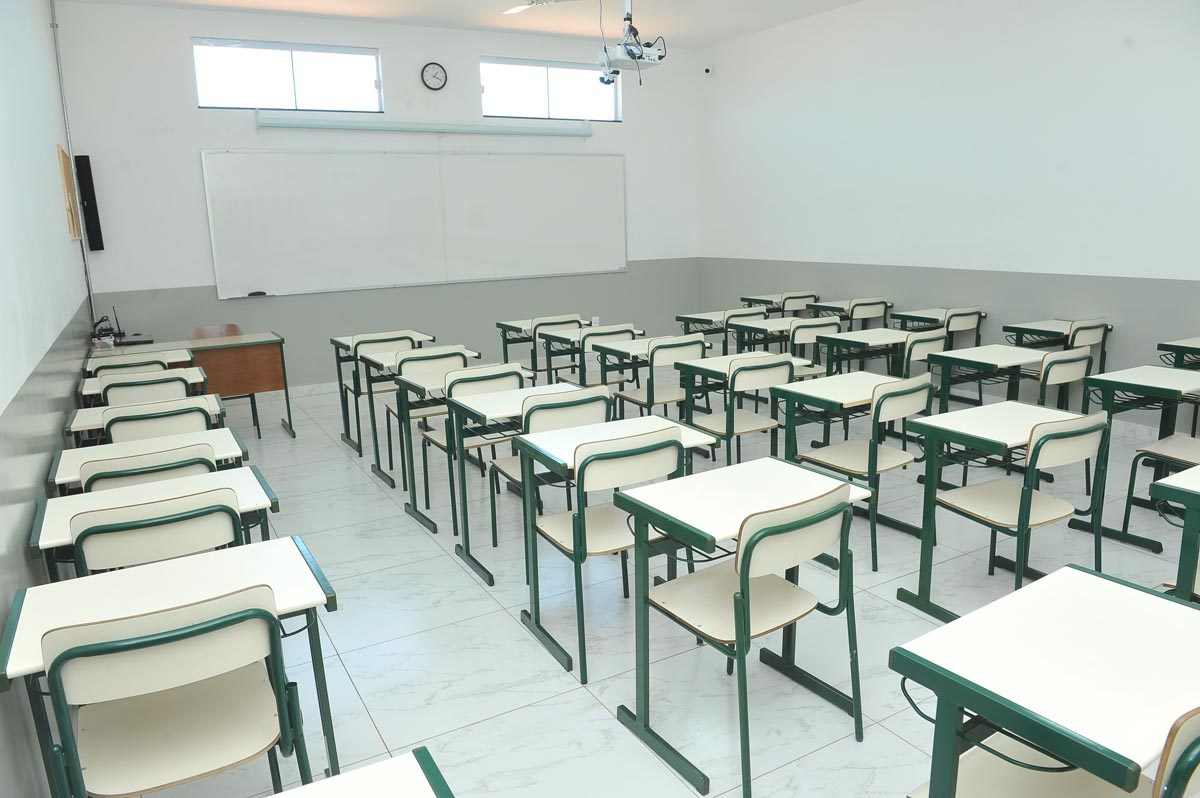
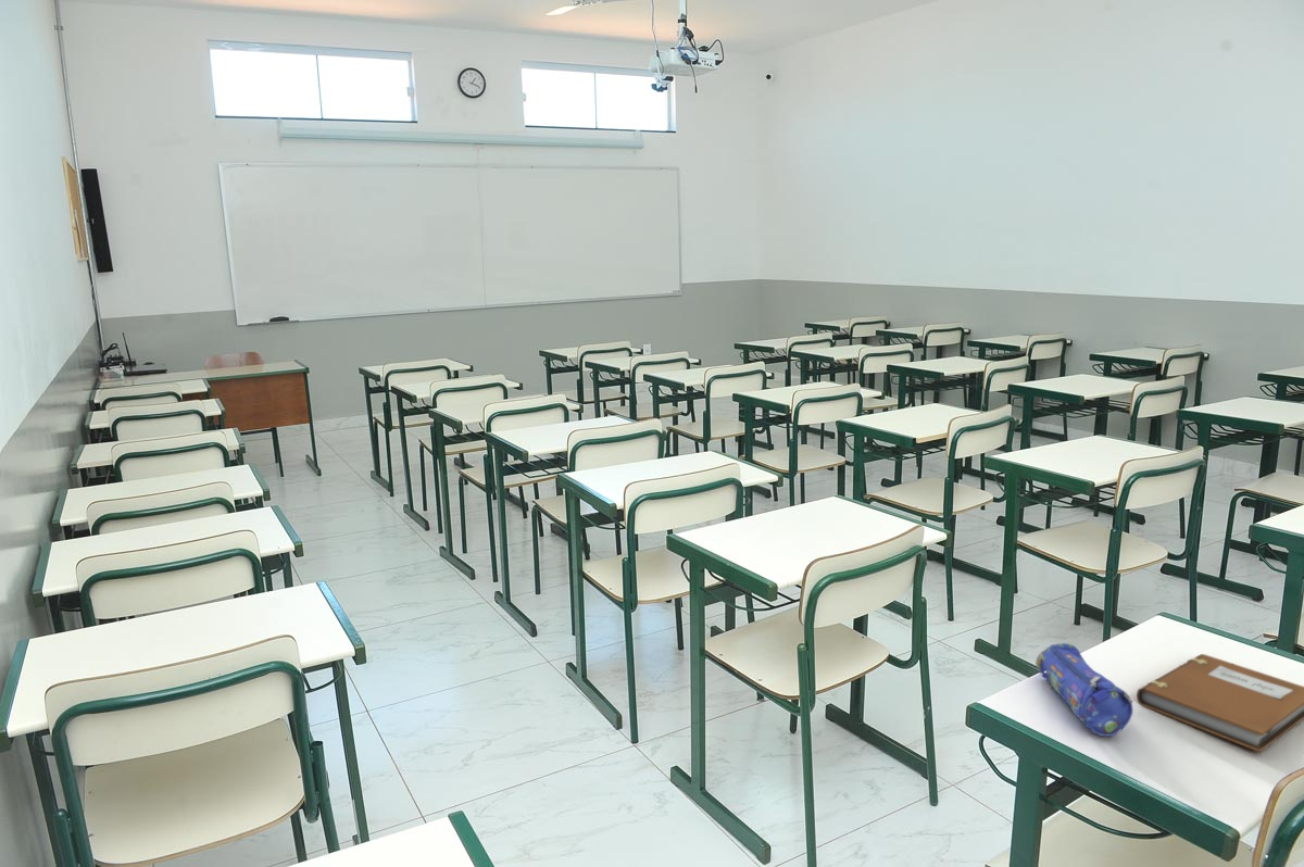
+ pencil case (1082, 684)
+ notebook (1227, 695)
